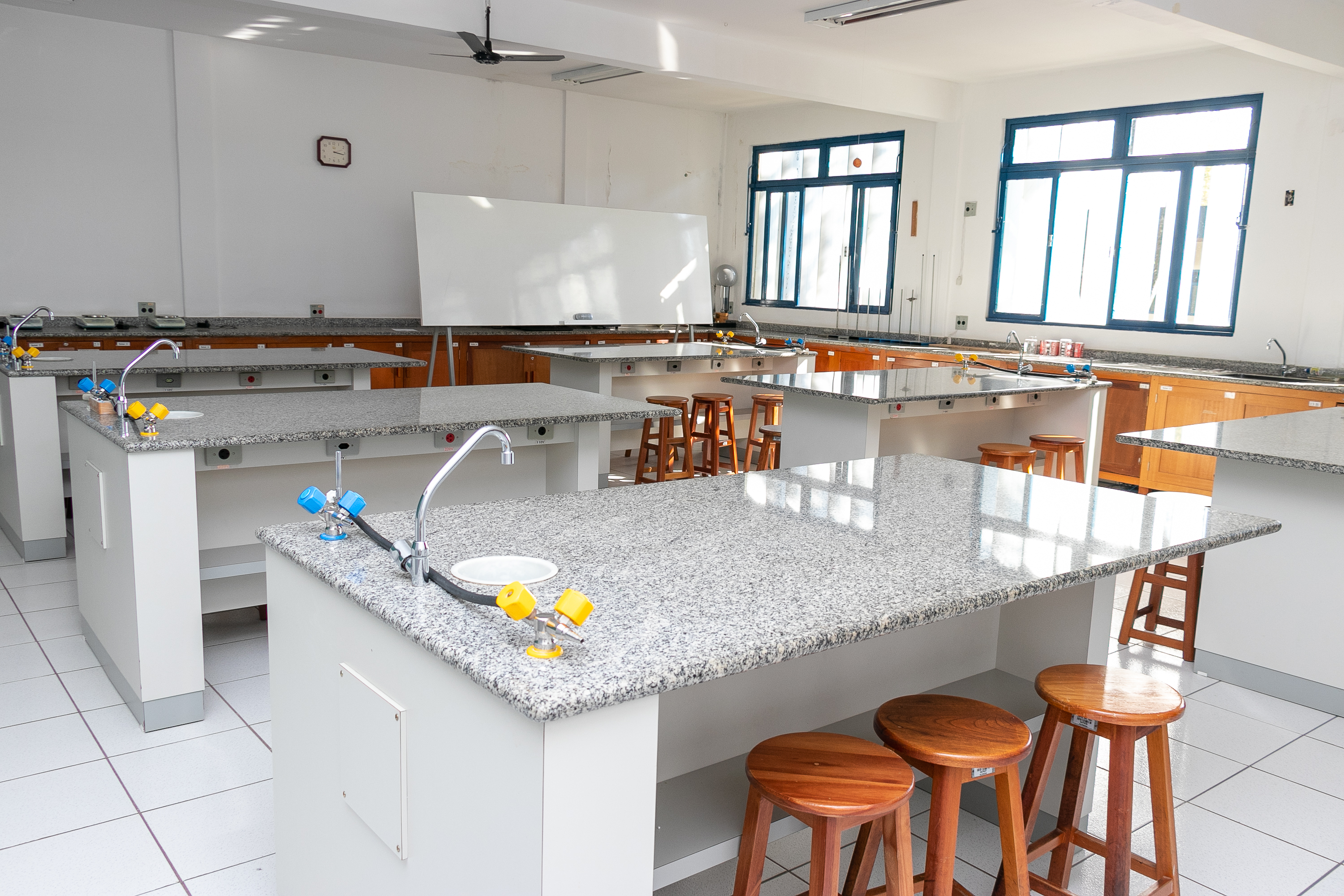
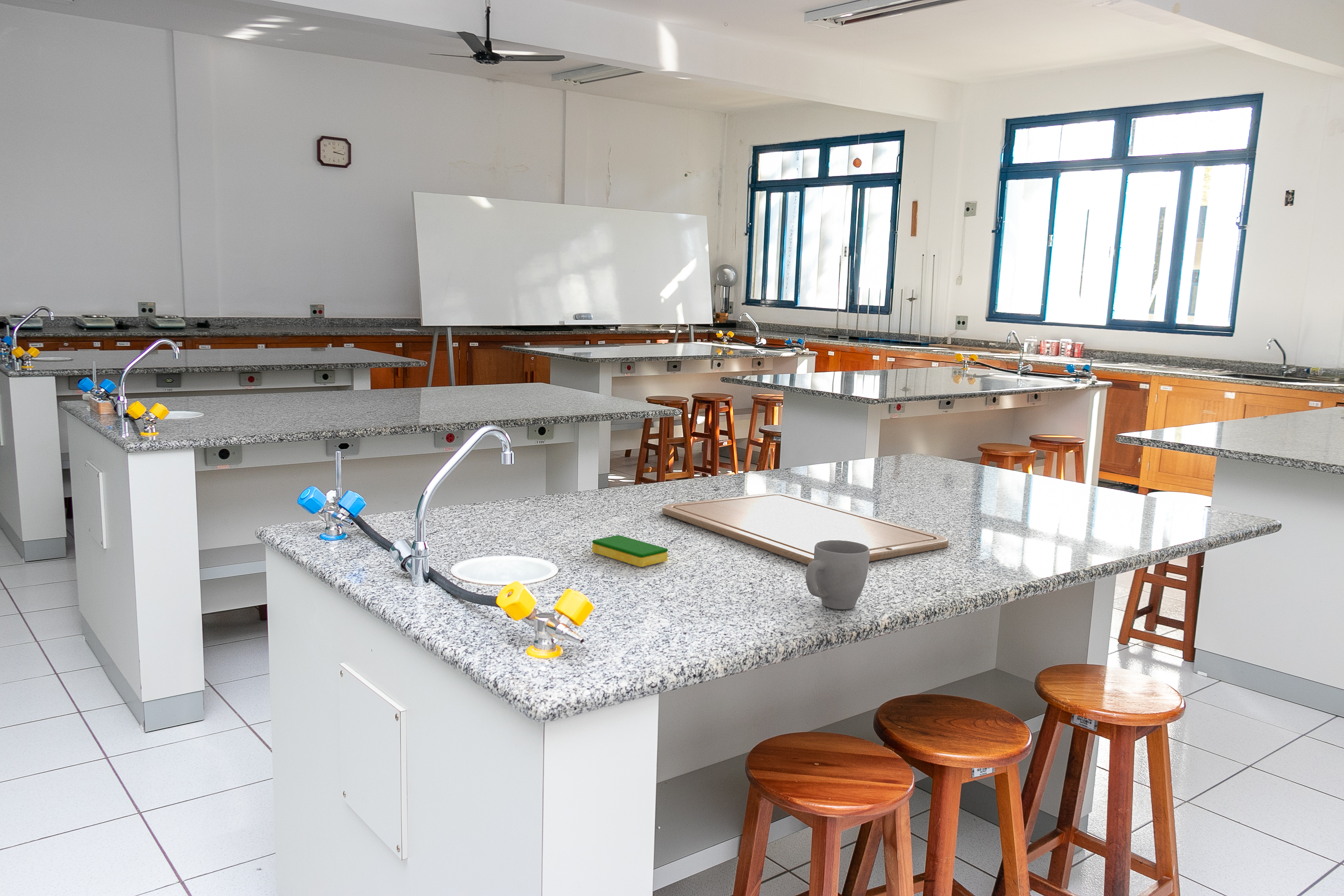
+ chopping board (797, 524)
+ mug (833, 577)
+ dish sponge (629, 550)
